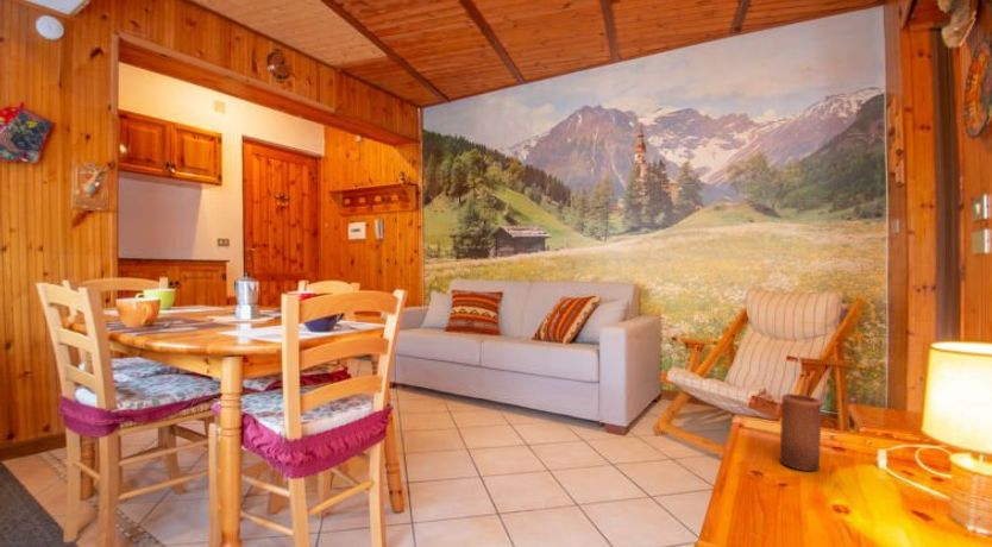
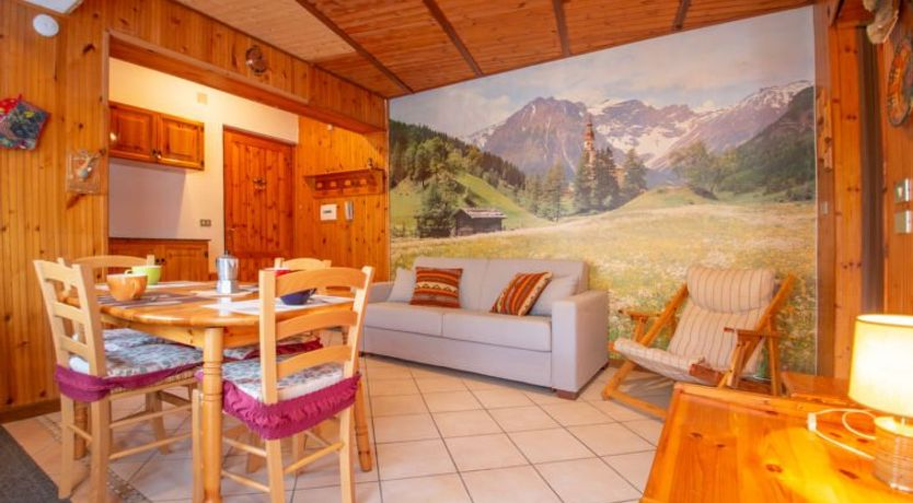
- candle (799, 430)
